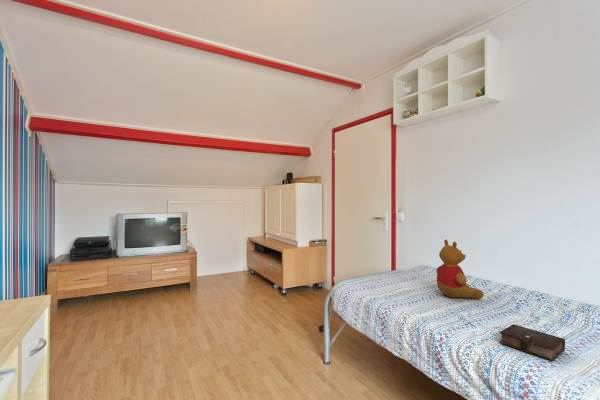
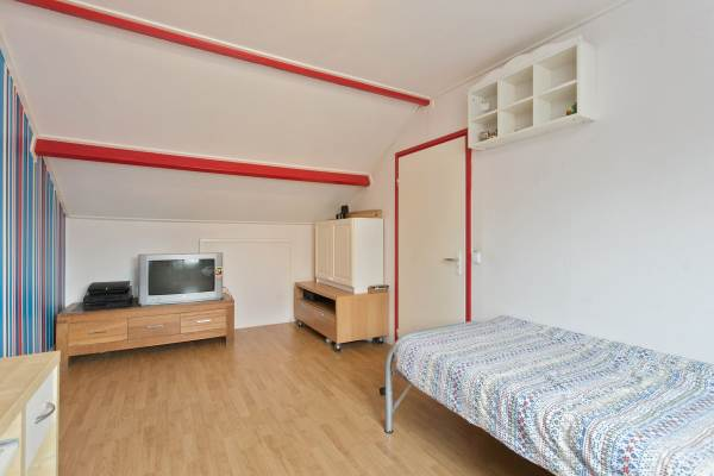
- book (522, 337)
- teddy bear (458, 268)
